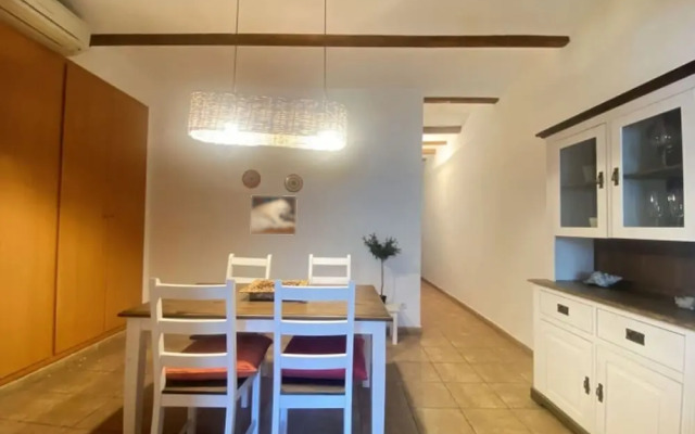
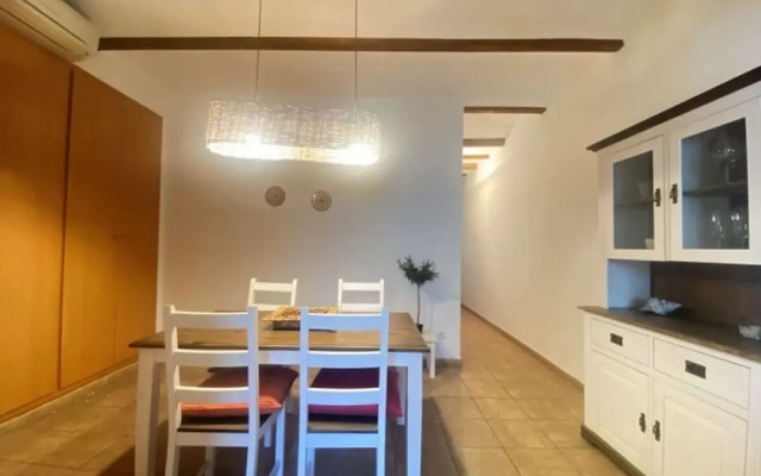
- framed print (274, 215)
